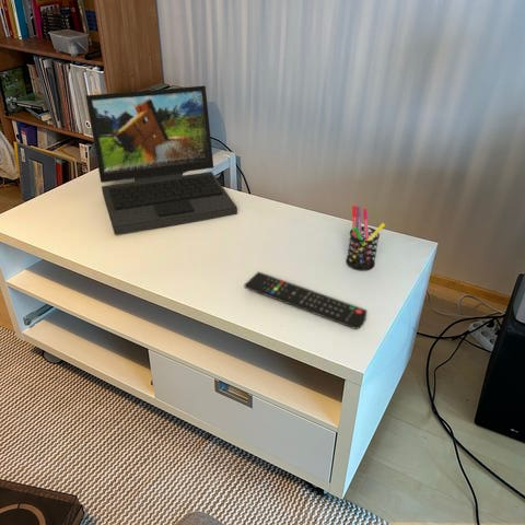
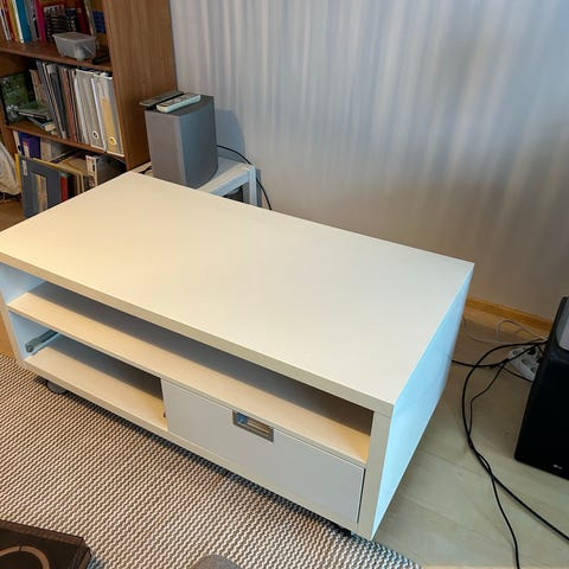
- laptop (161, 153)
- pen holder (360, 237)
- remote control (304, 300)
